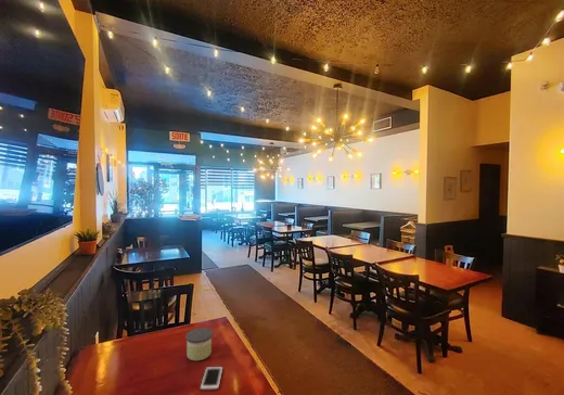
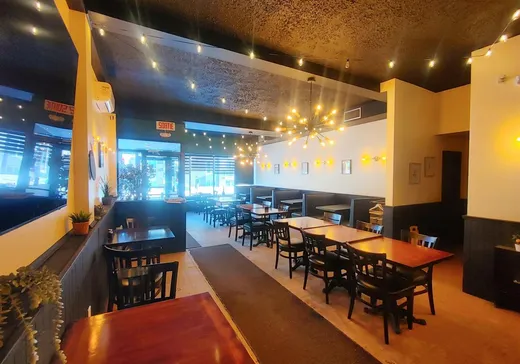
- candle (198, 344)
- cell phone (211, 378)
